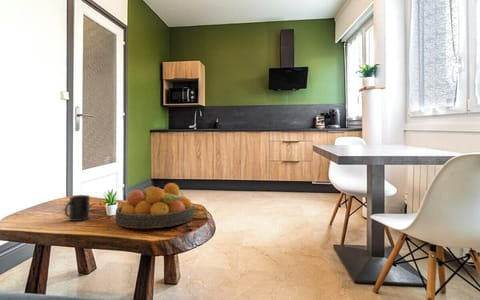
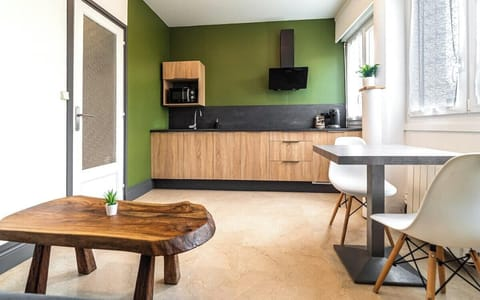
- fruit bowl (156, 201)
- mug (76, 208)
